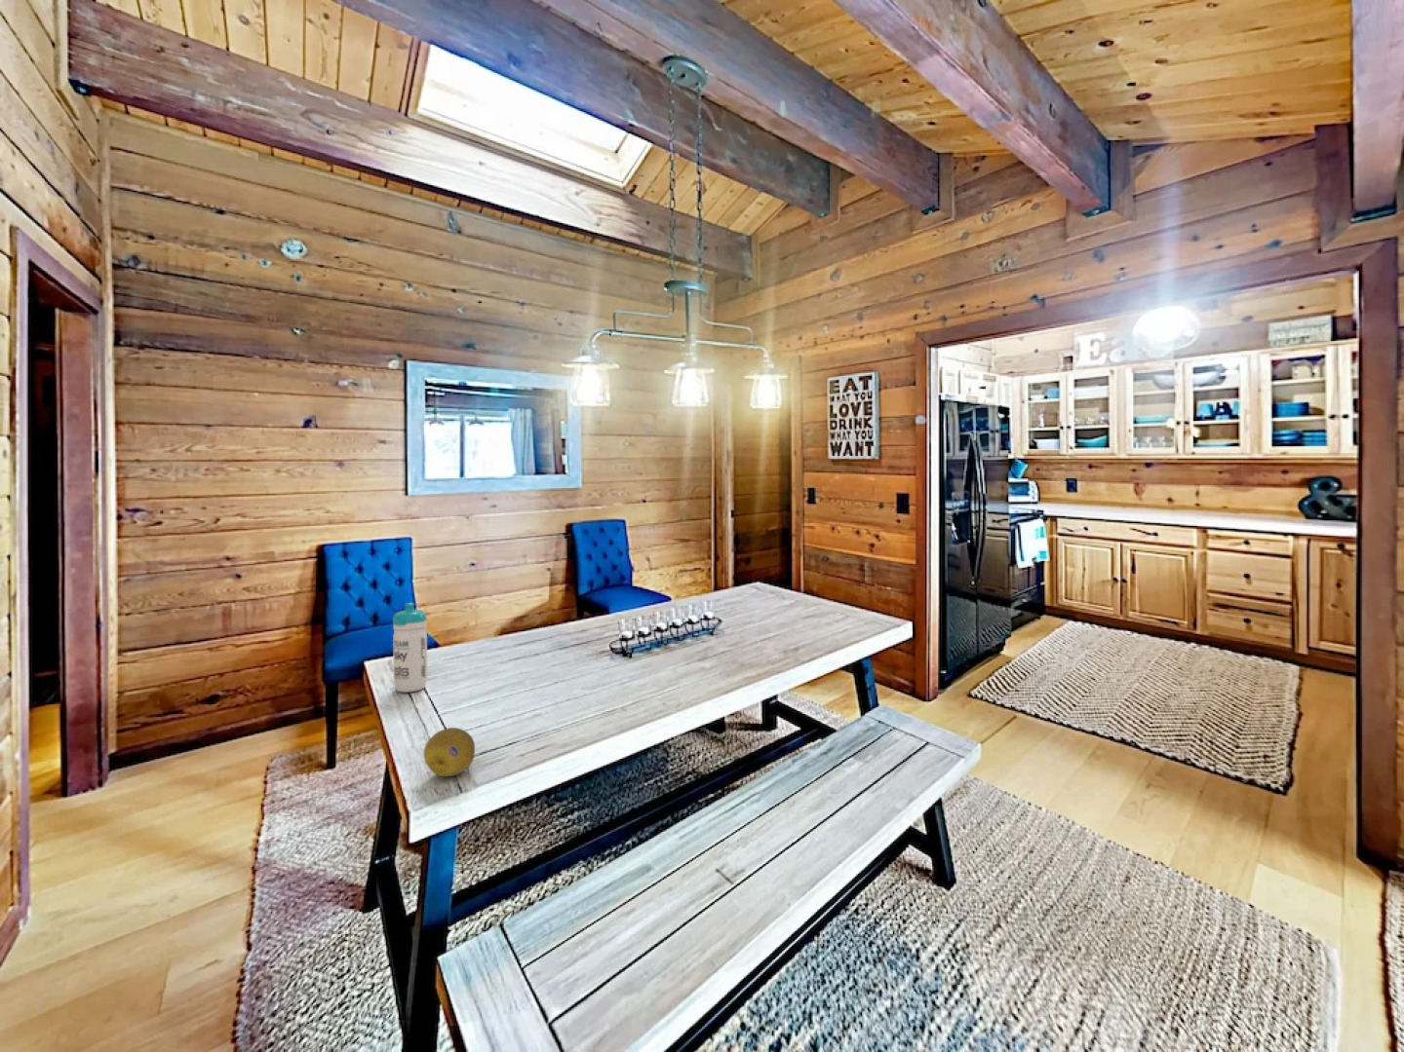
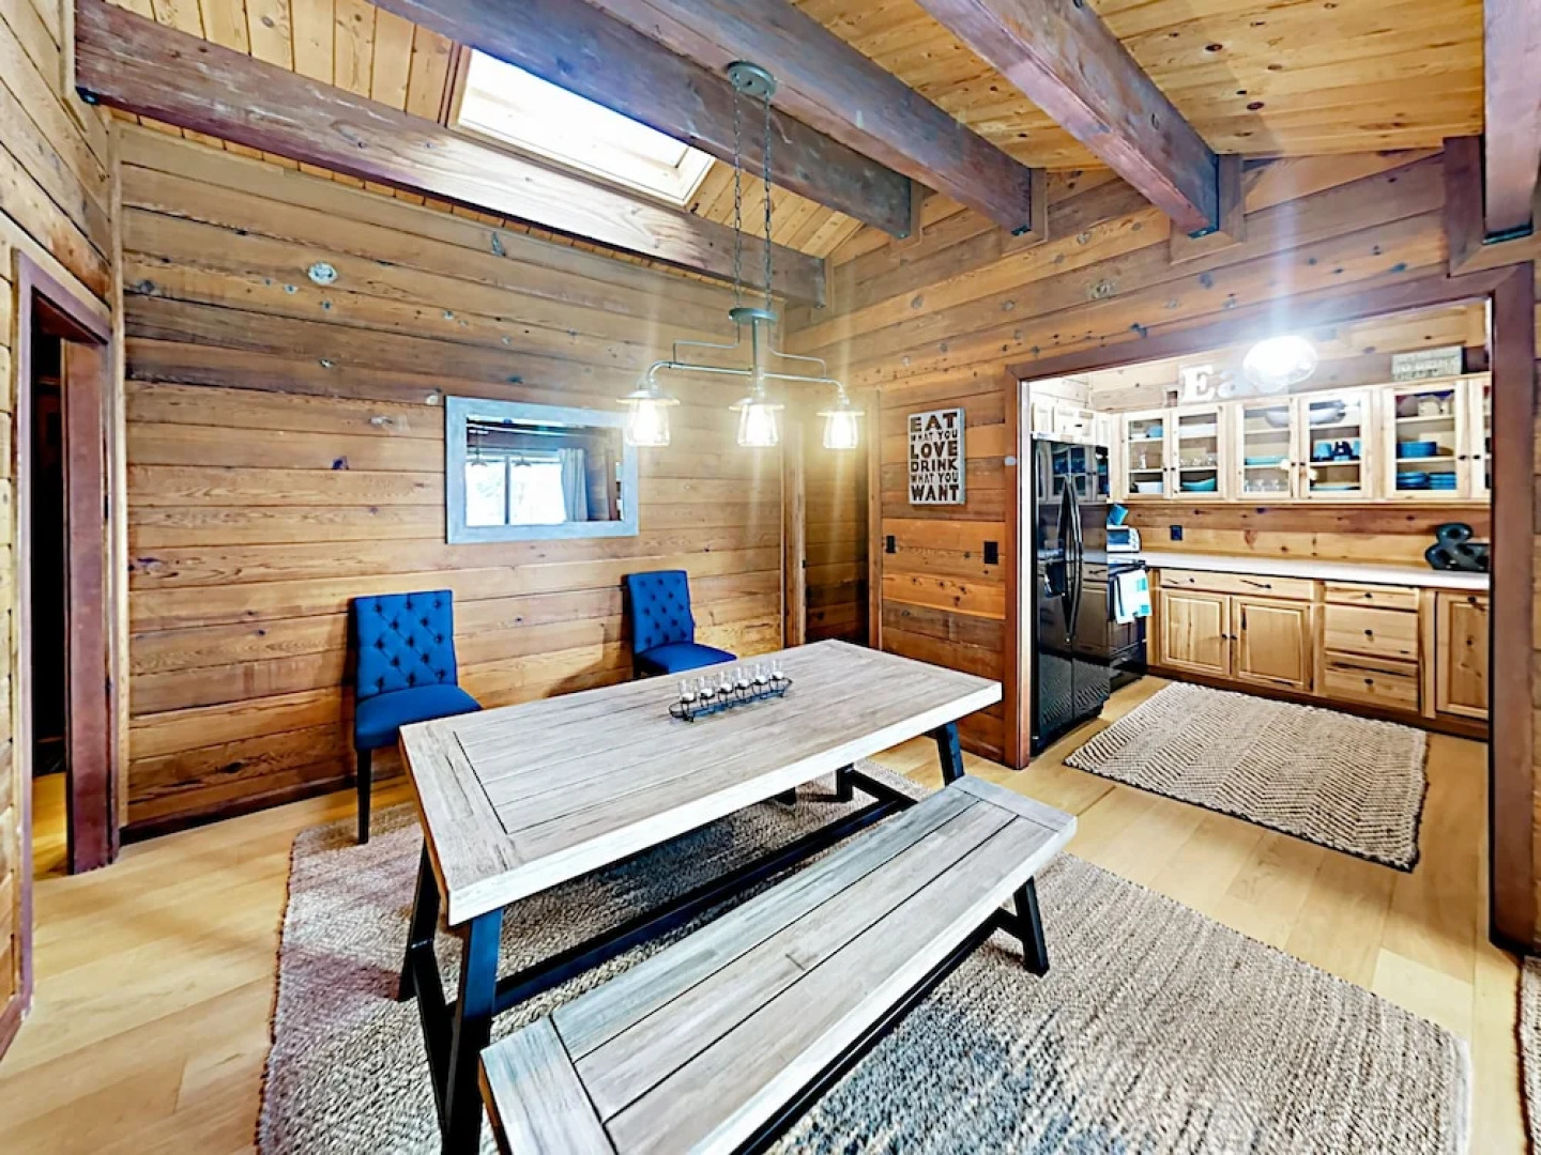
- fruit (450, 751)
- water bottle (409, 645)
